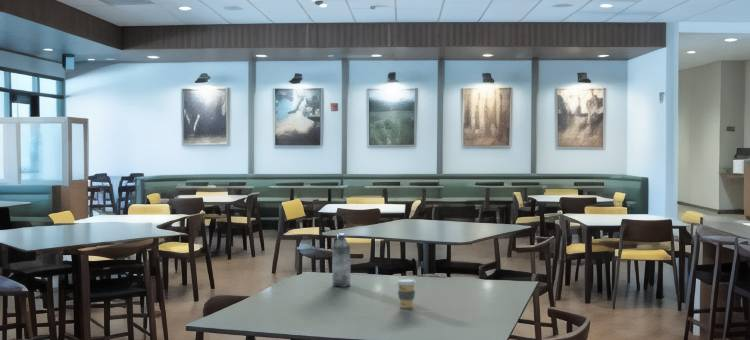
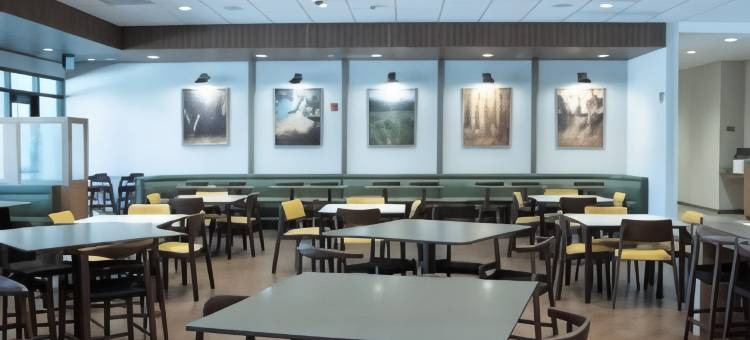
- water bottle (341, 259)
- coffee cup (406, 293)
